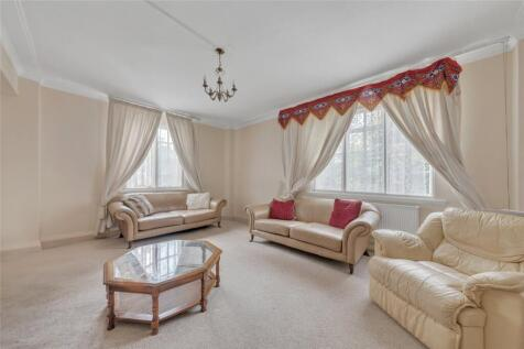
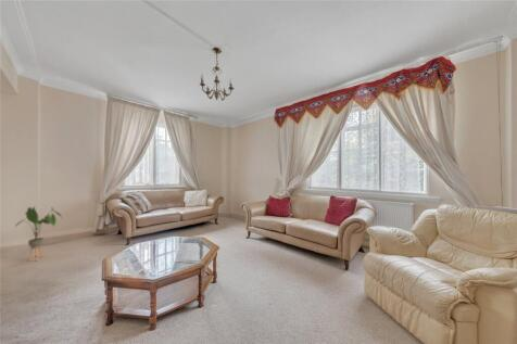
+ house plant (39, 233)
